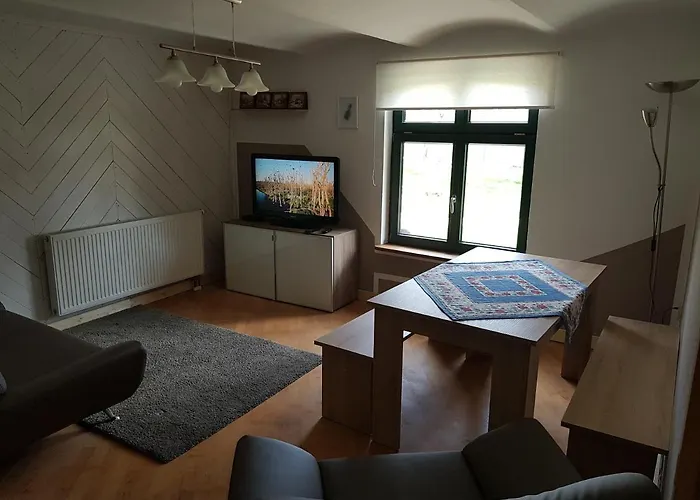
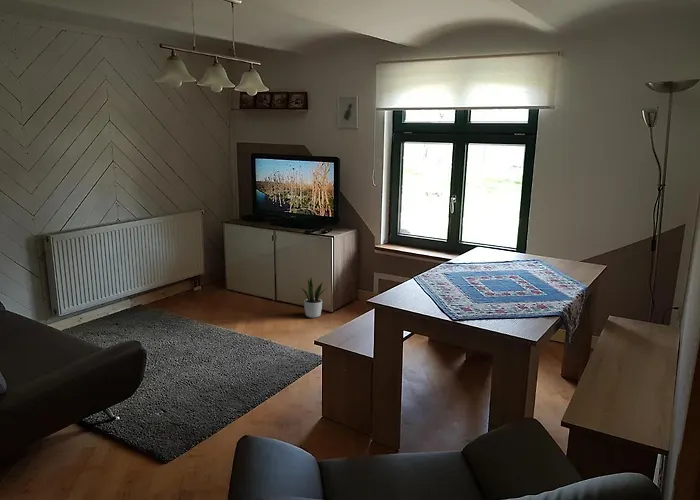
+ potted plant (313, 295)
